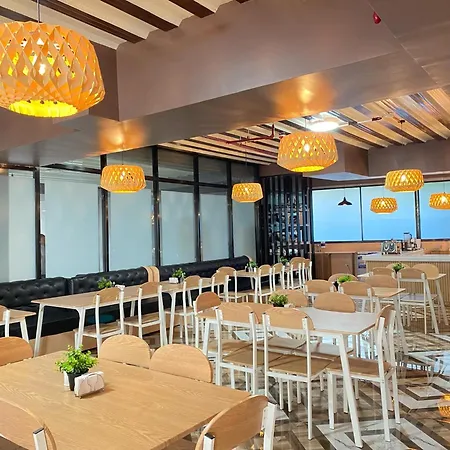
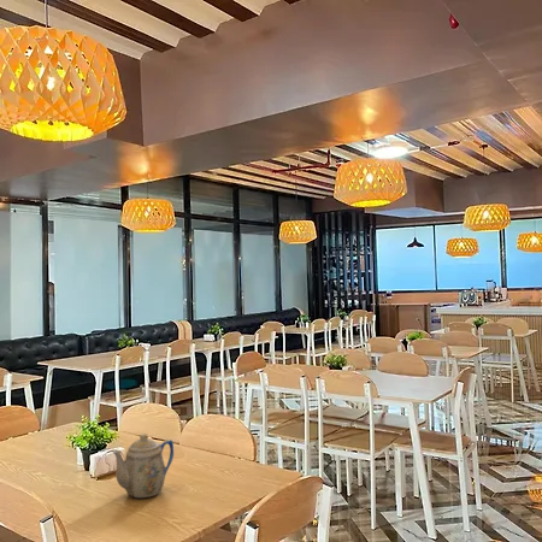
+ teapot (143, 463)
